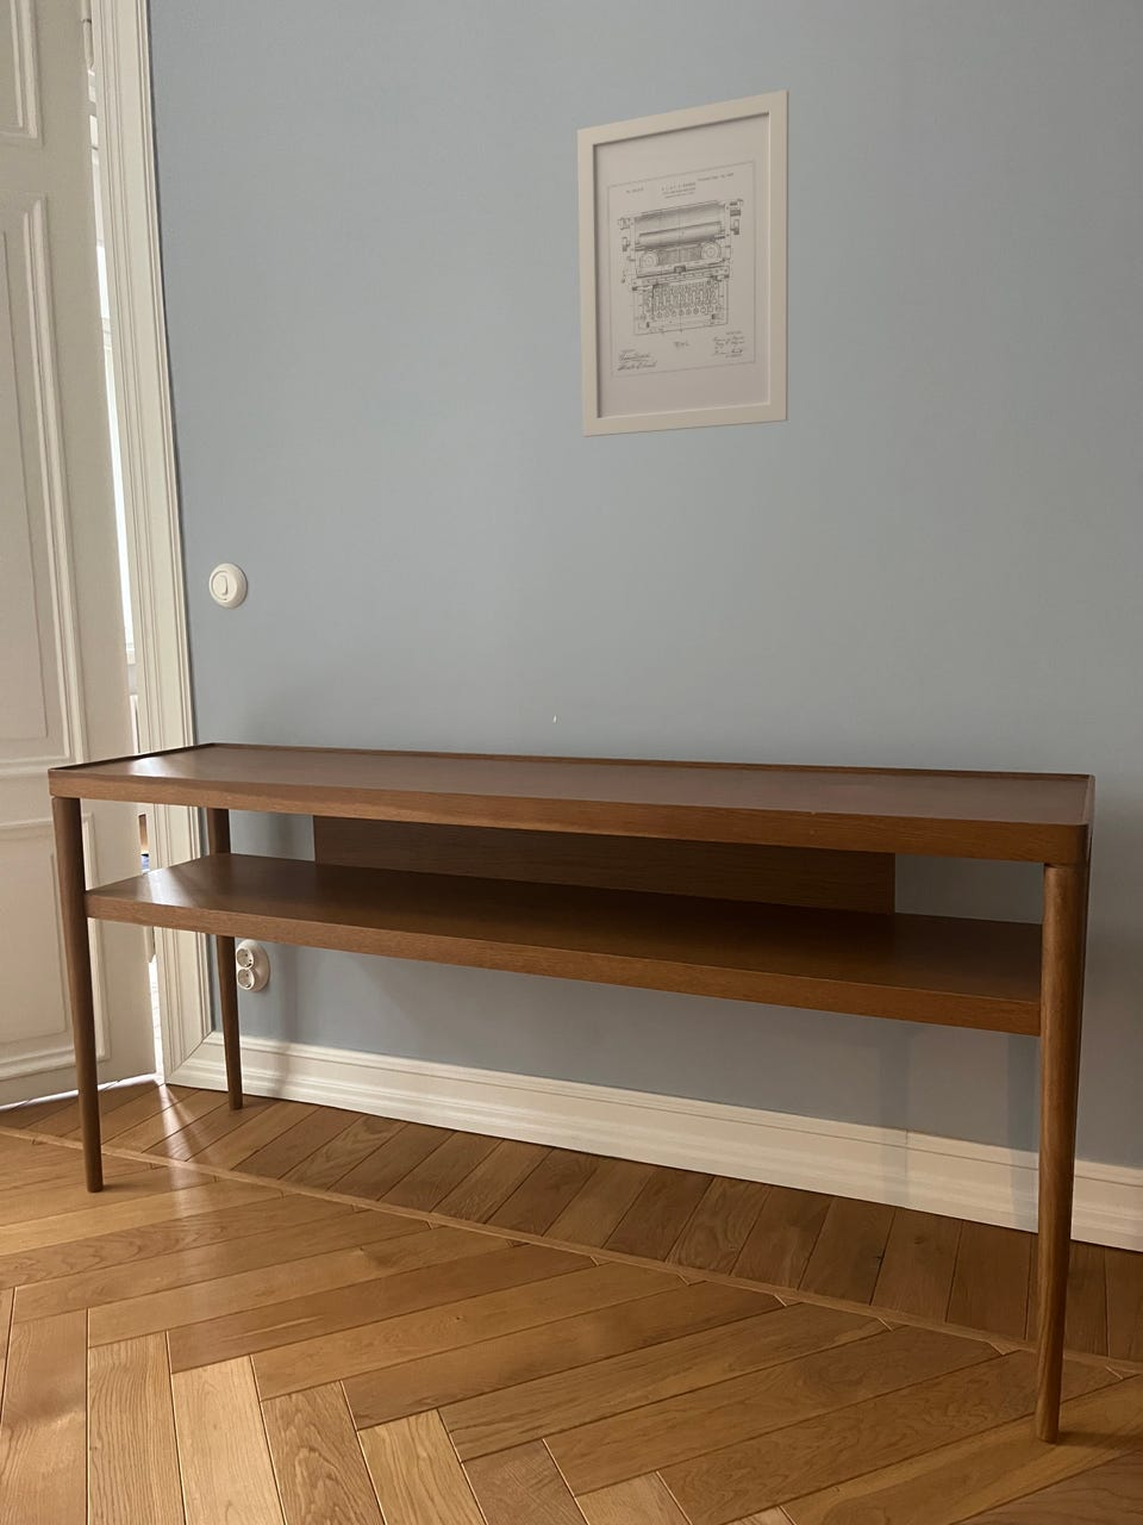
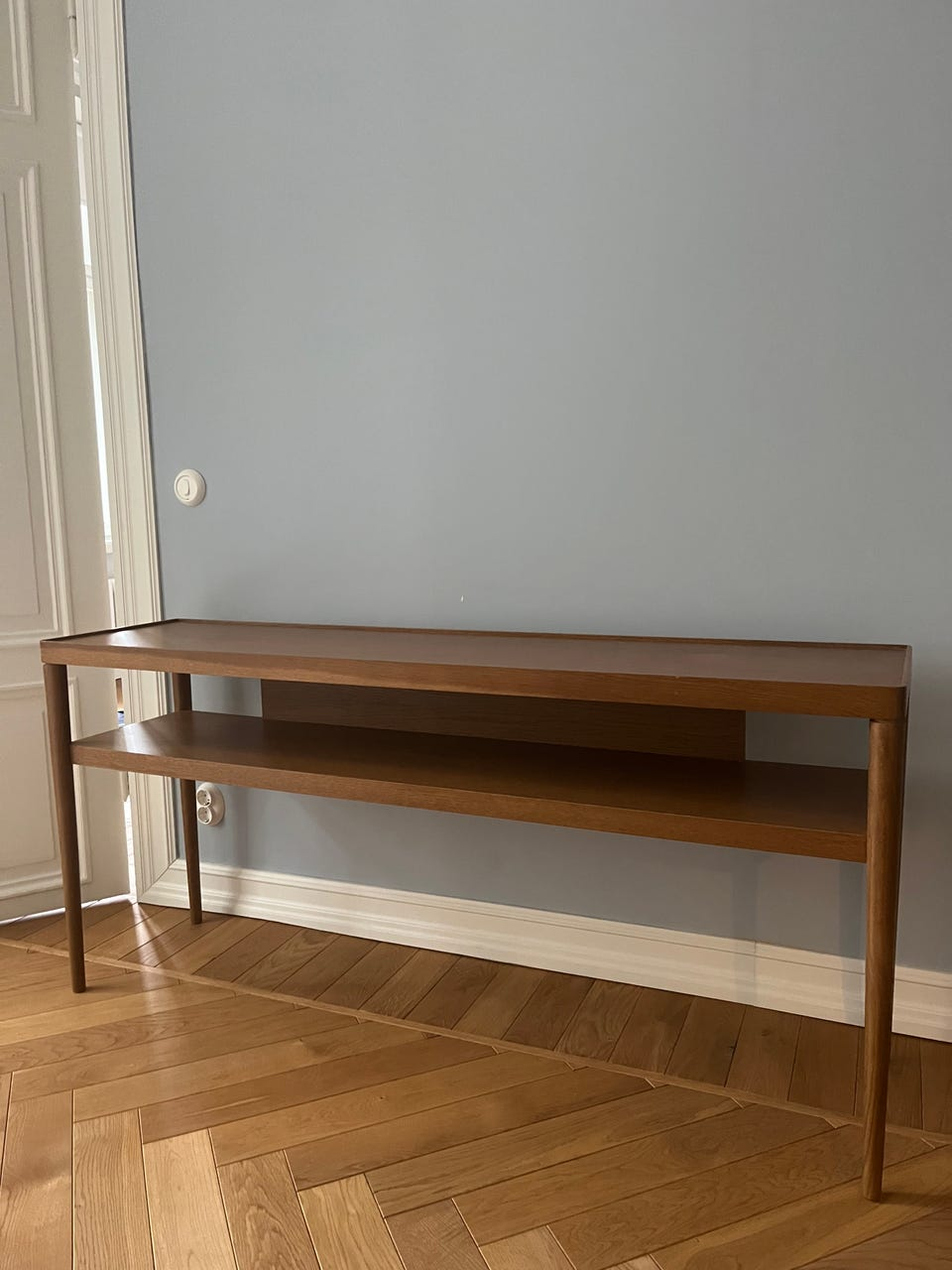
- wall art (680, 271)
